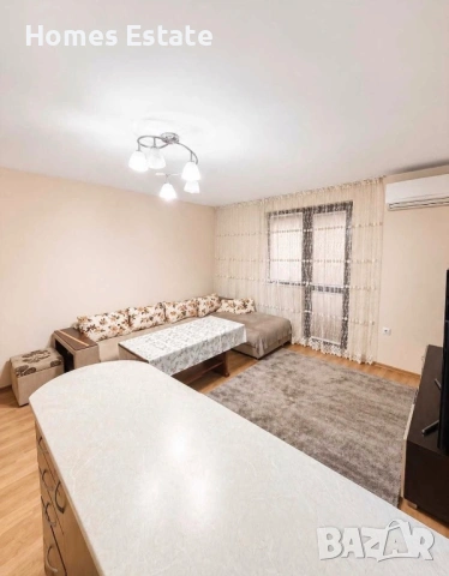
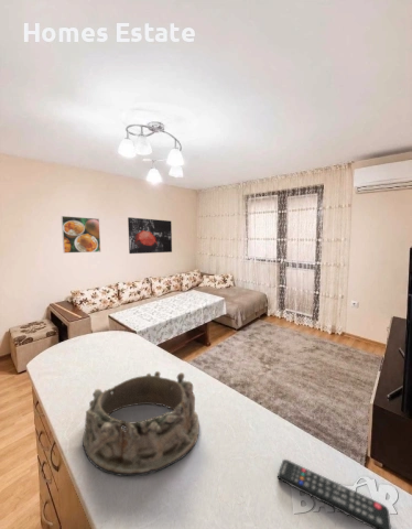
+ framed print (82, 235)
+ wall art (151, 236)
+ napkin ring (142, 403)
+ remote control (328, 493)
